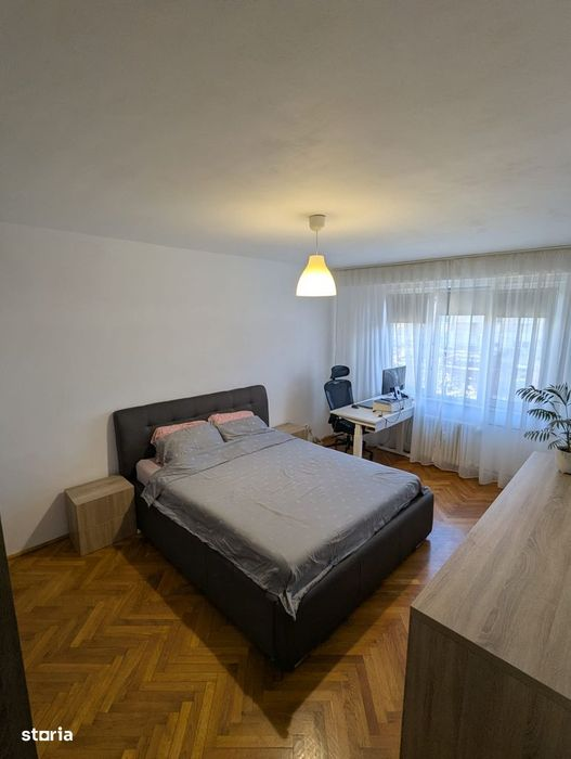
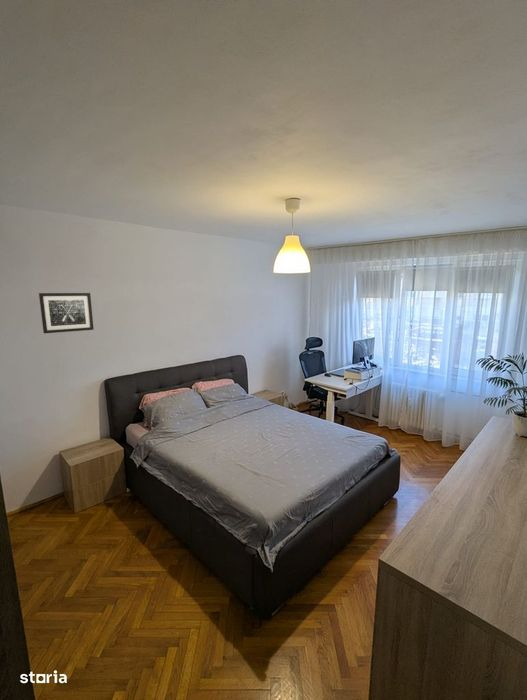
+ wall art (67, 312)
